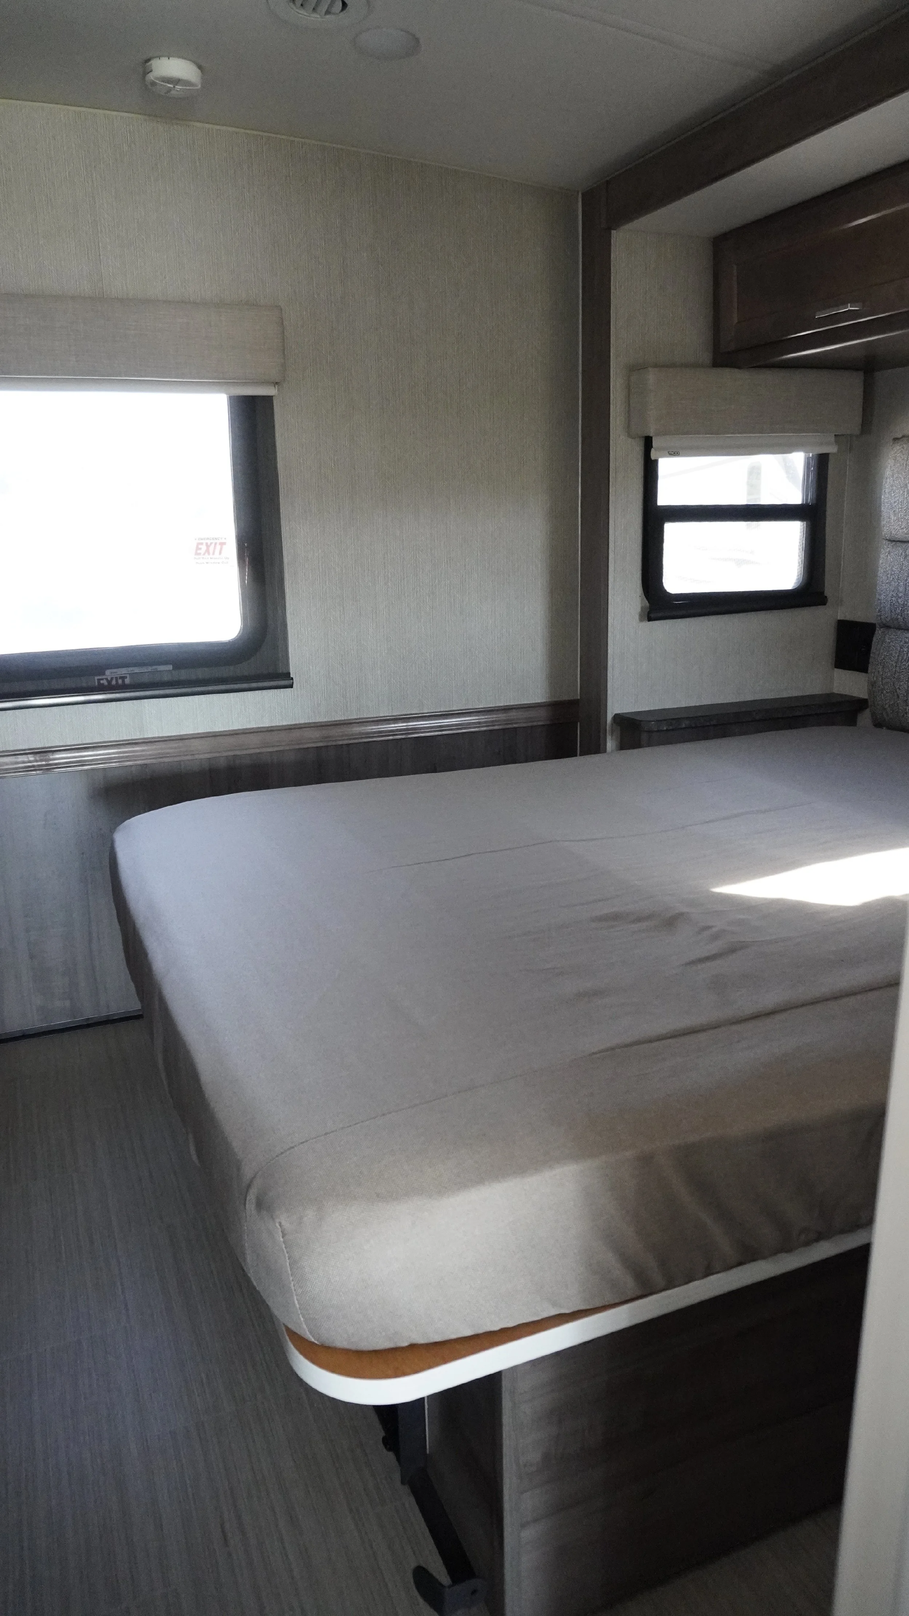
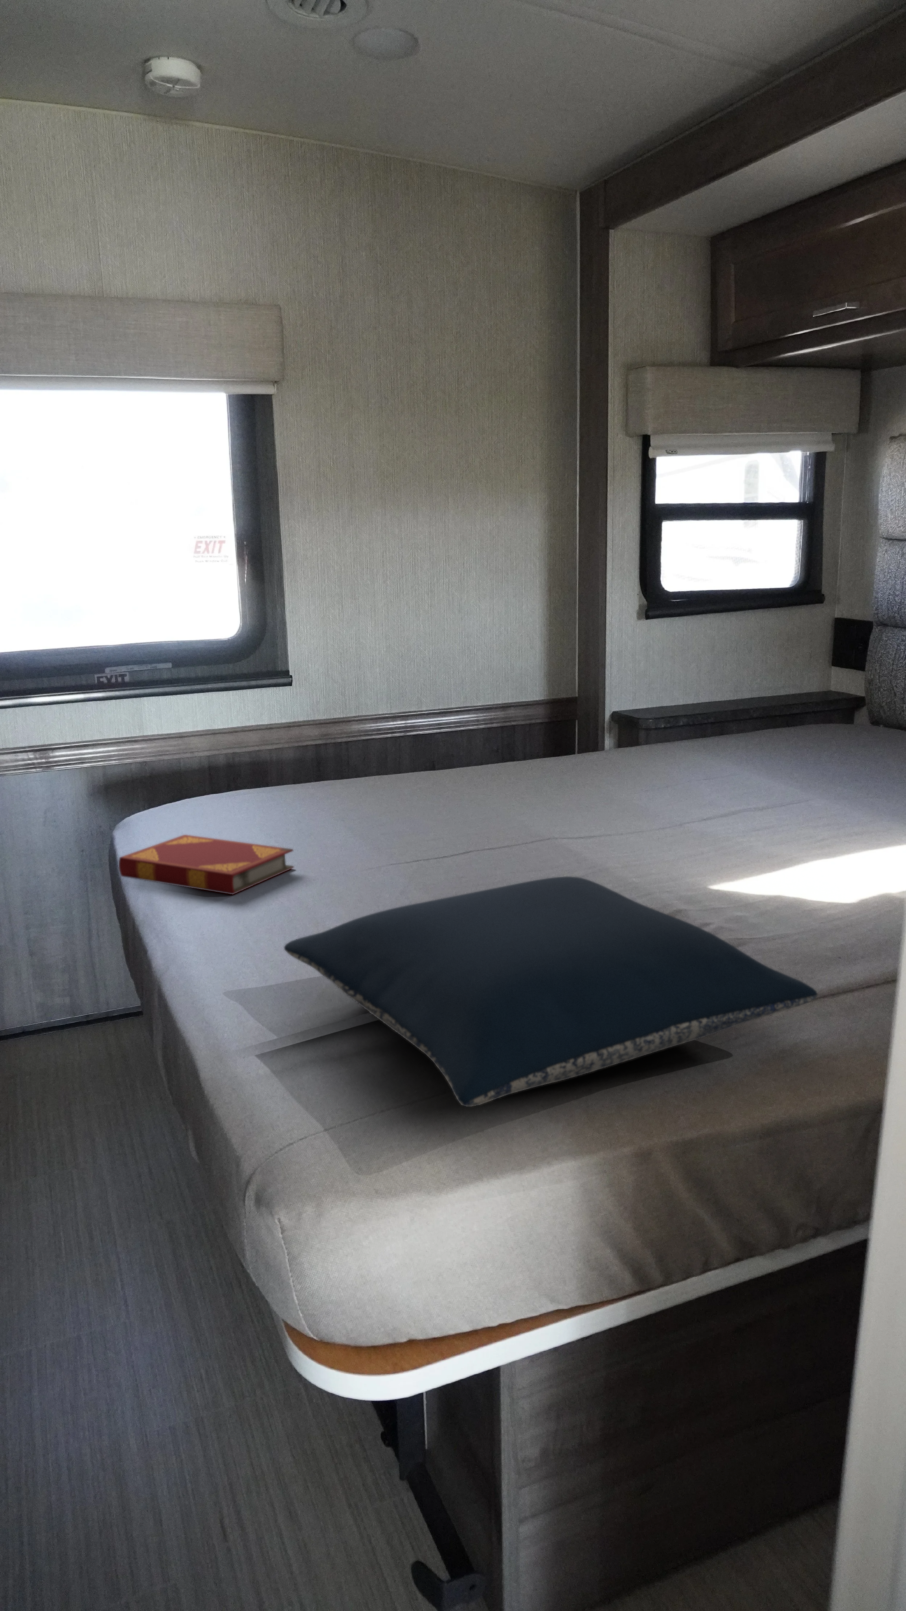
+ pillow (535, 970)
+ hardback book (207, 863)
